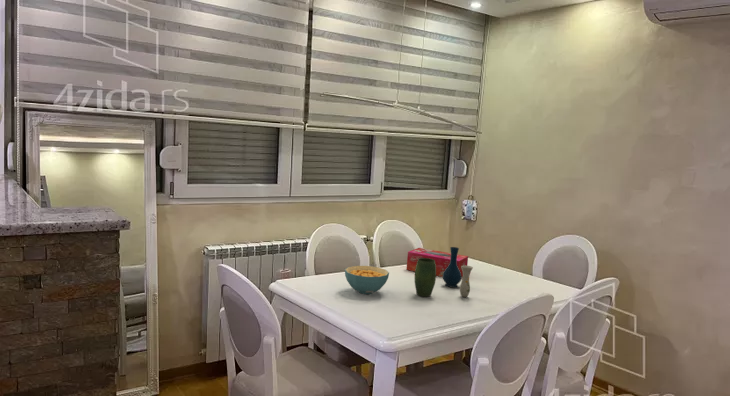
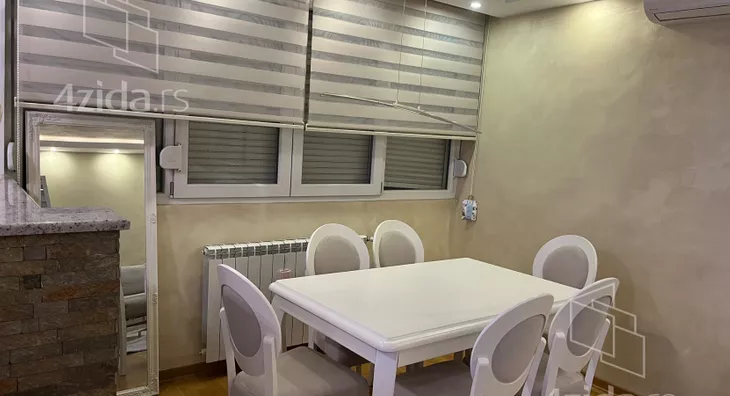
- tissue box (437, 263)
- vase (449, 273)
- cereal bowl (366, 281)
